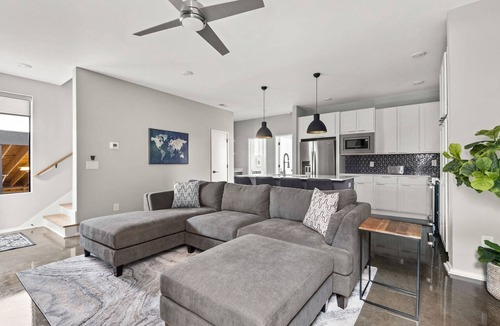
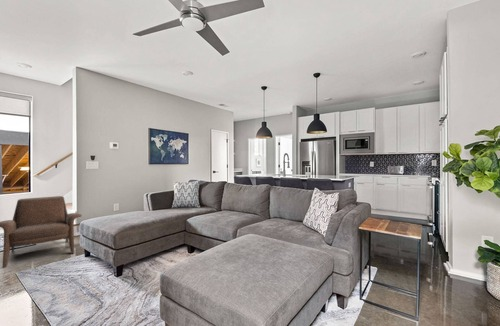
+ armchair (41, 225)
